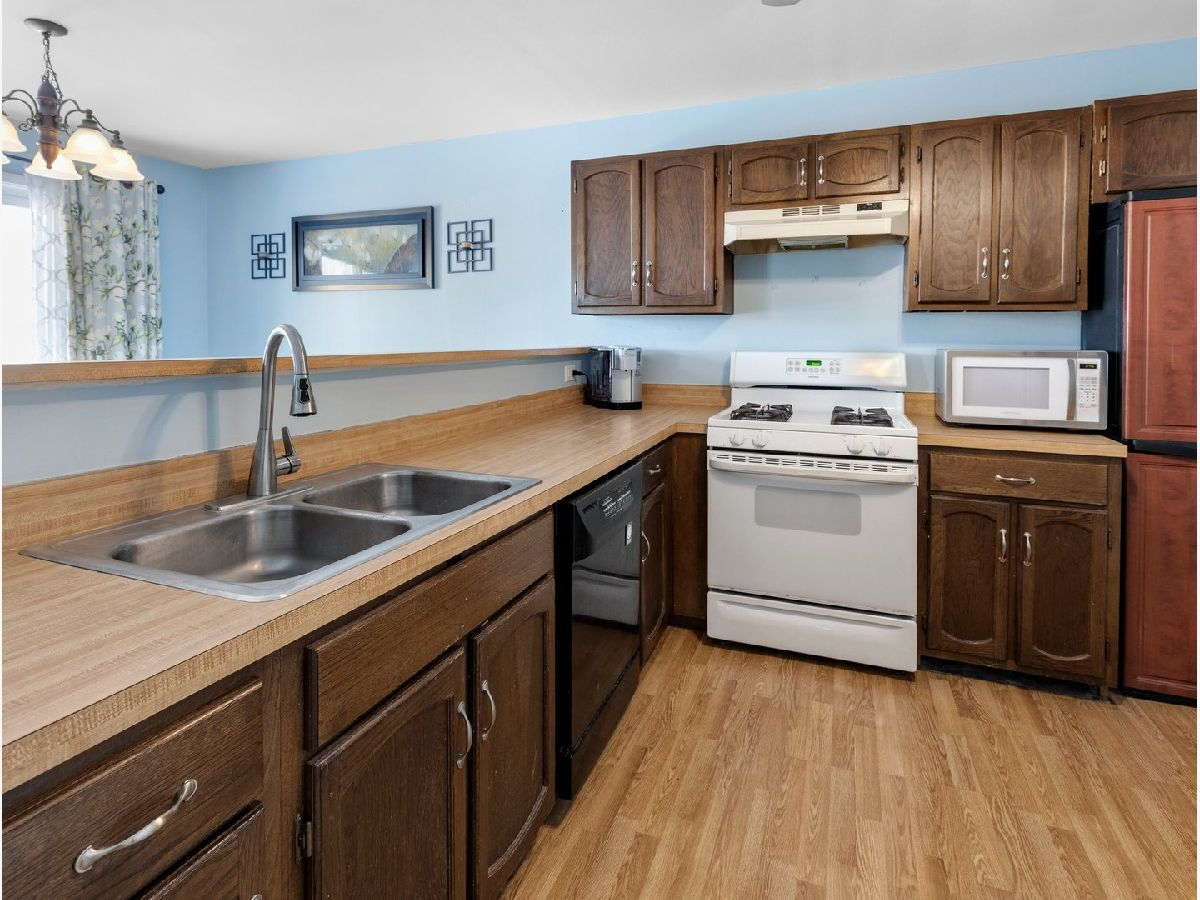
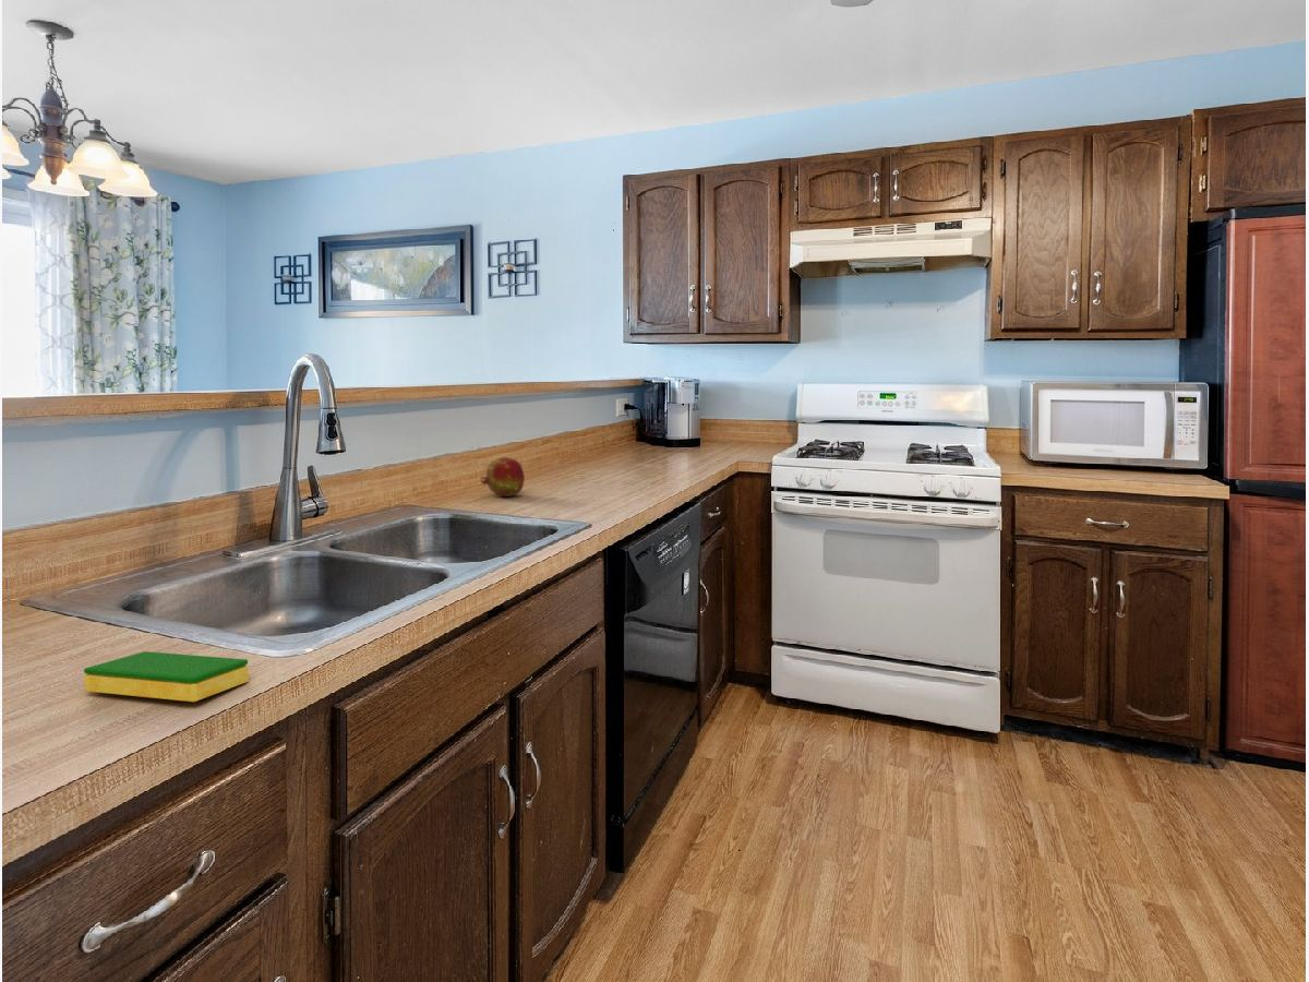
+ fruit (502, 477)
+ dish sponge (167, 674)
